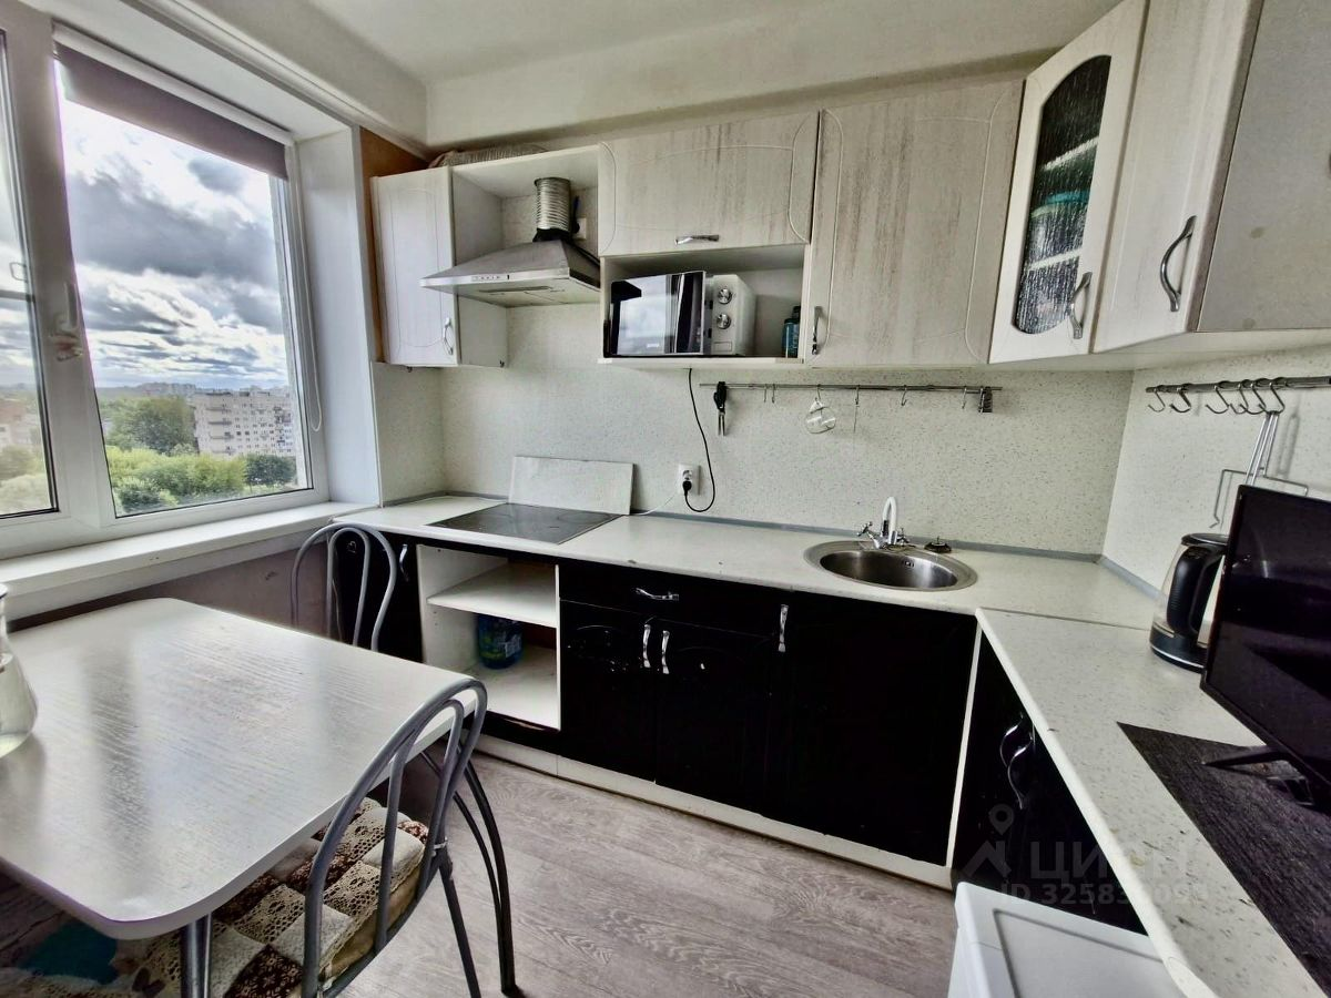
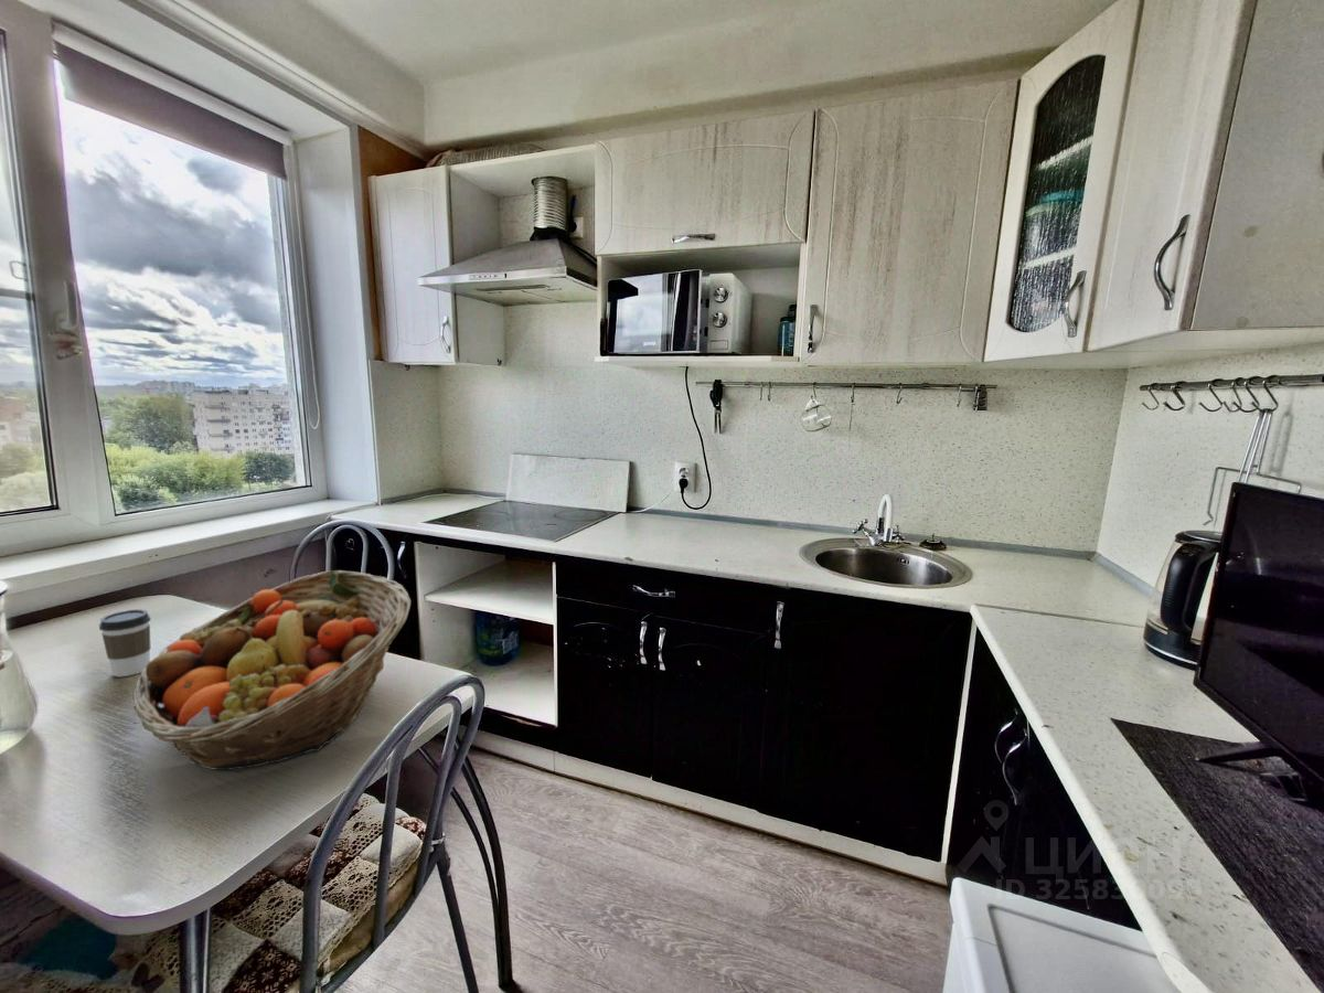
+ coffee cup (128, 642)
+ fruit basket (285, 655)
